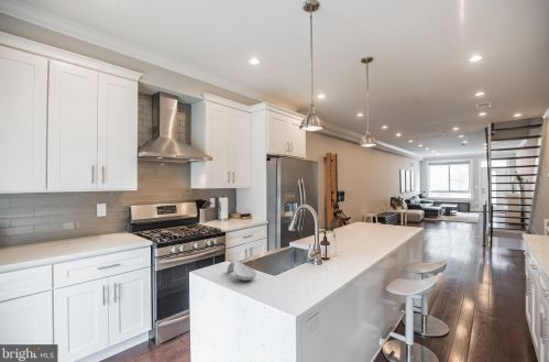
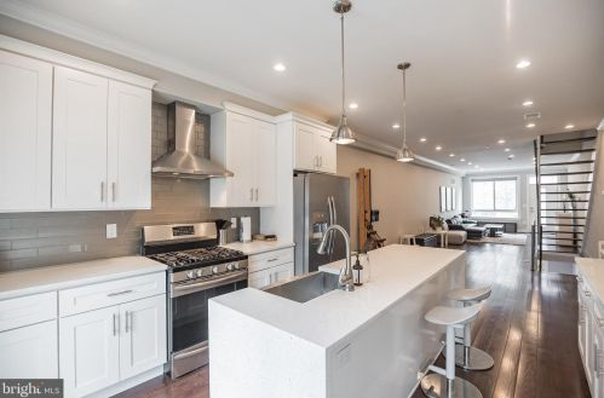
- spoon rest (240, 270)
